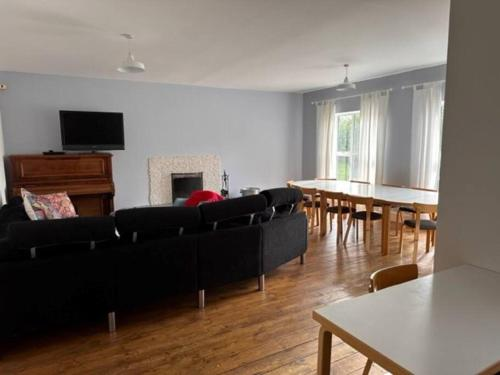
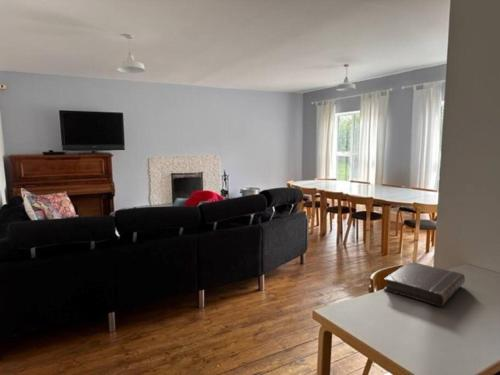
+ book (424, 281)
